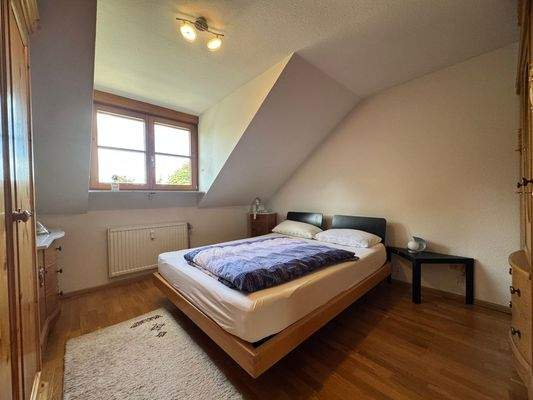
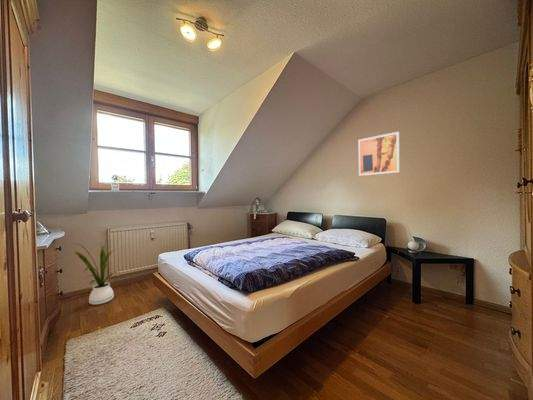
+ house plant (97, 270)
+ wall art (378, 155)
